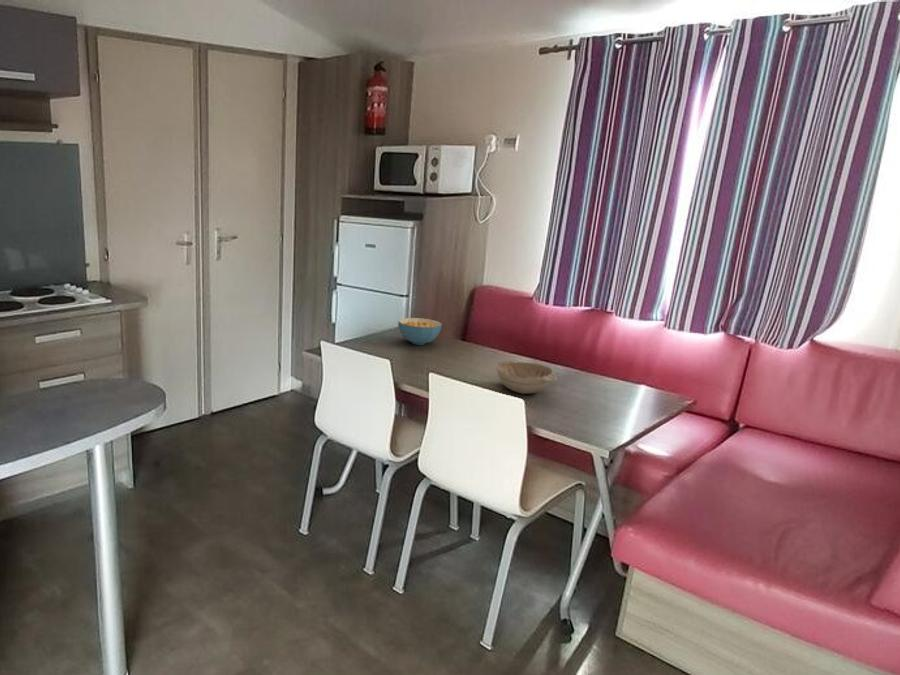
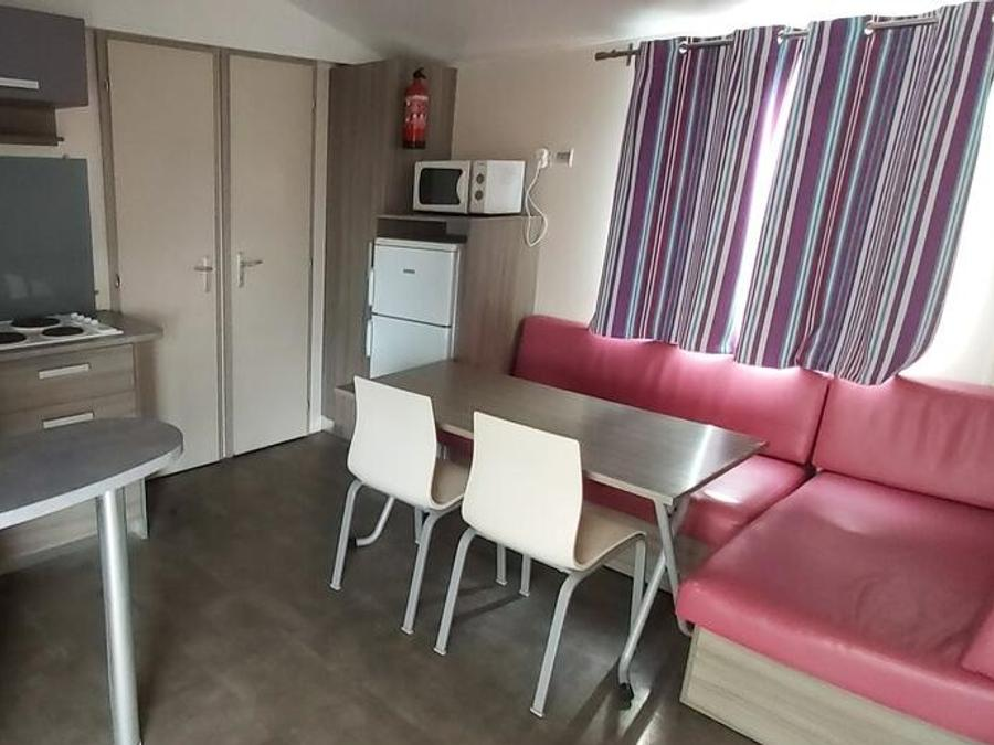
- cereal bowl (419, 332)
- decorative bowl (523, 378)
